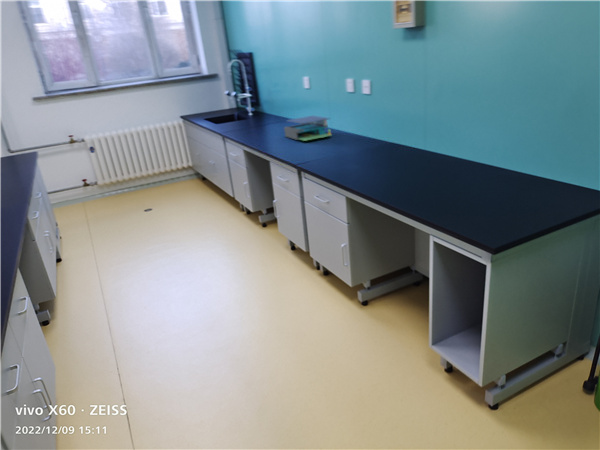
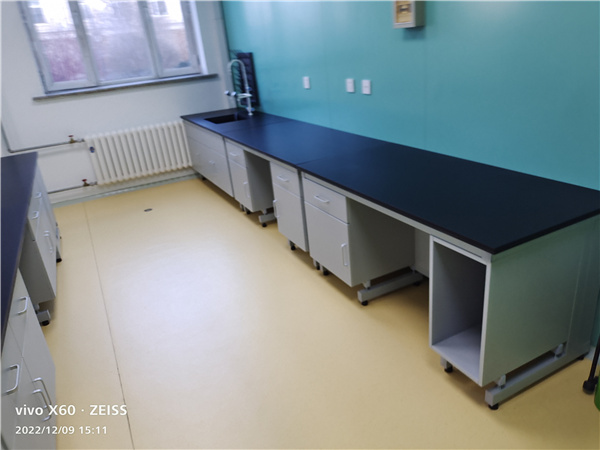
- binder (307, 128)
